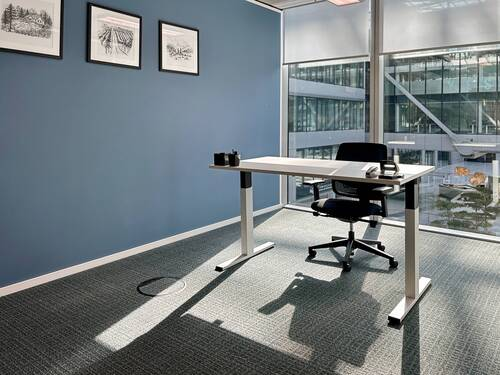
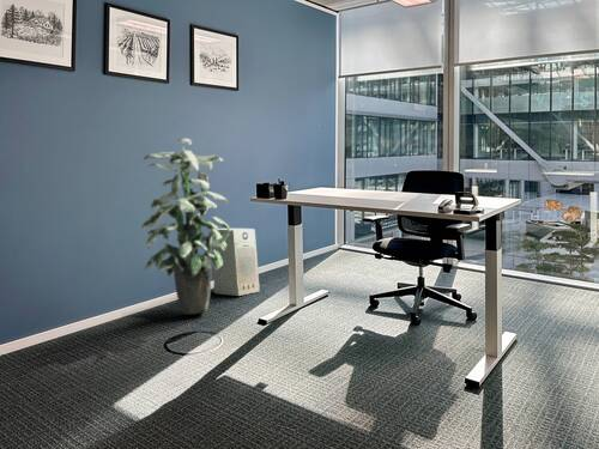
+ fan (232, 260)
+ indoor plant (186, 226)
